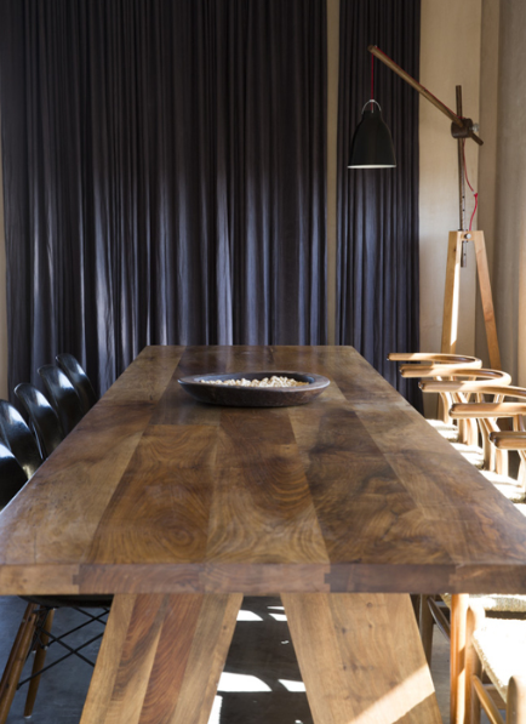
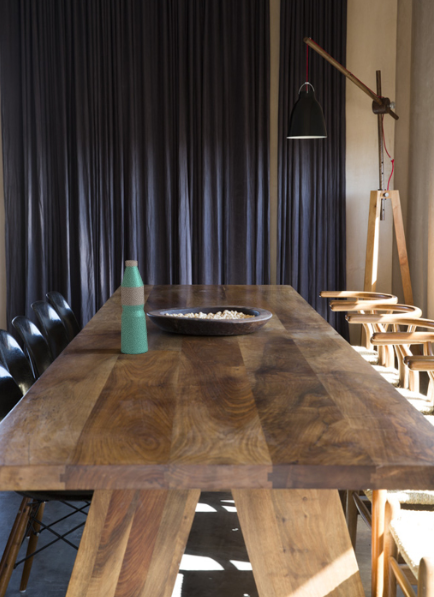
+ water bottle (132, 306)
